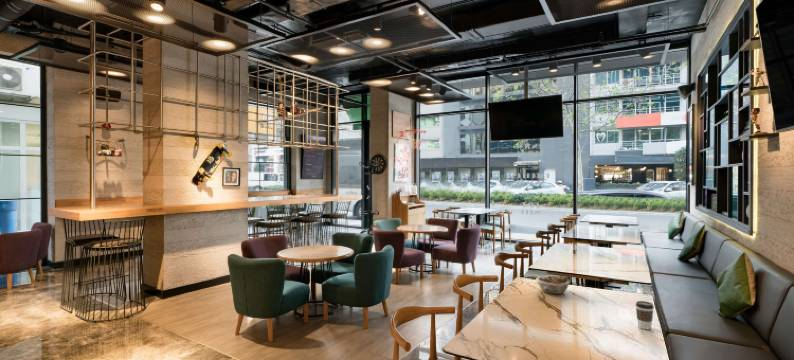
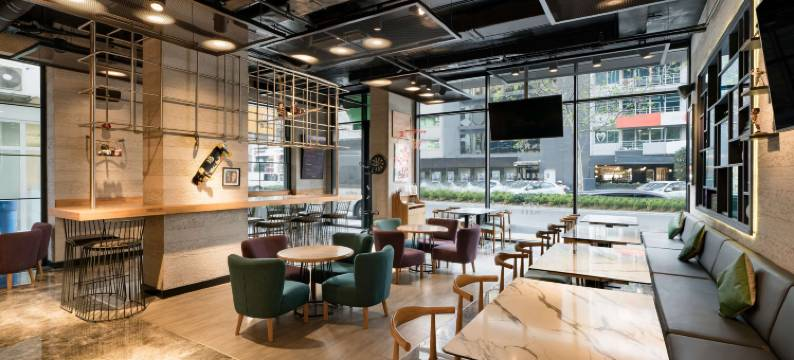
- succulent planter (552, 283)
- coffee cup (644, 315)
